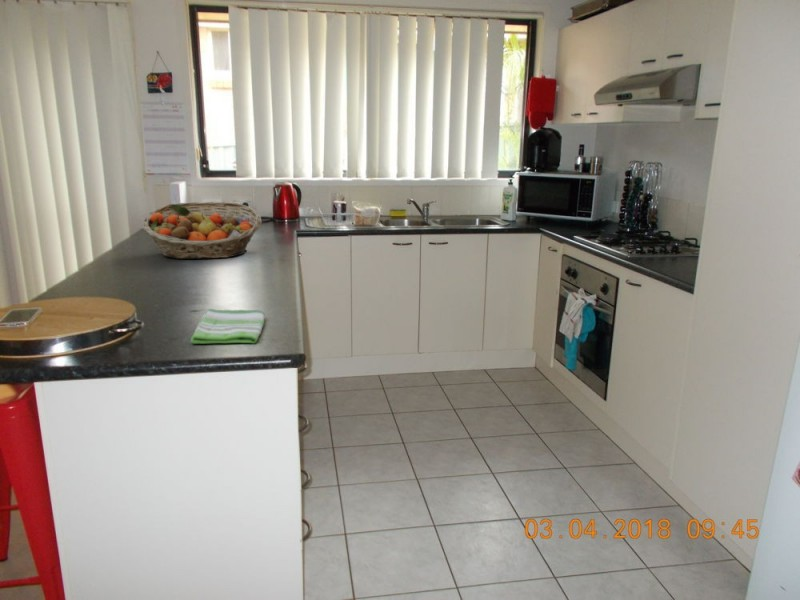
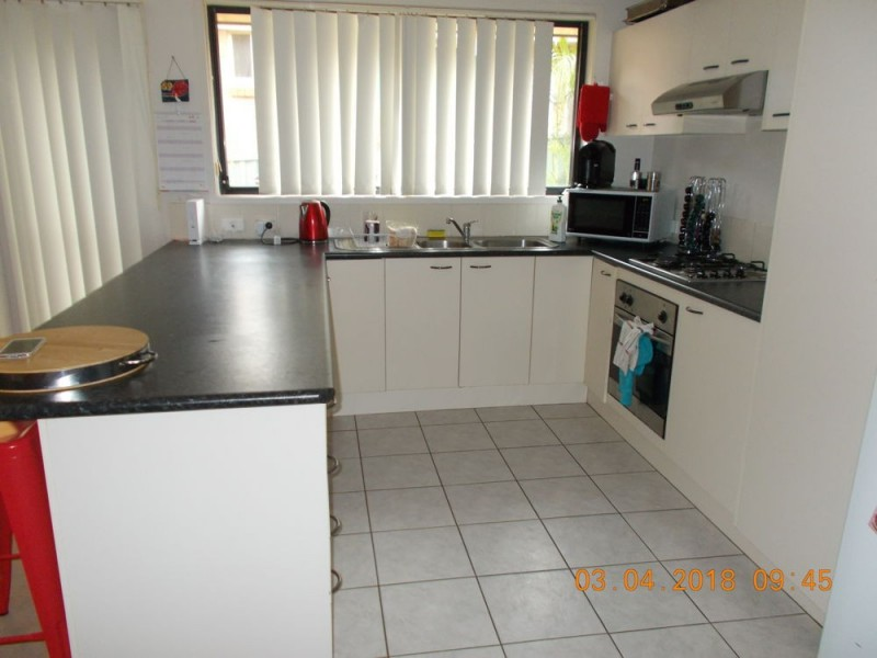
- fruit basket (203, 229)
- dish towel (230, 324)
